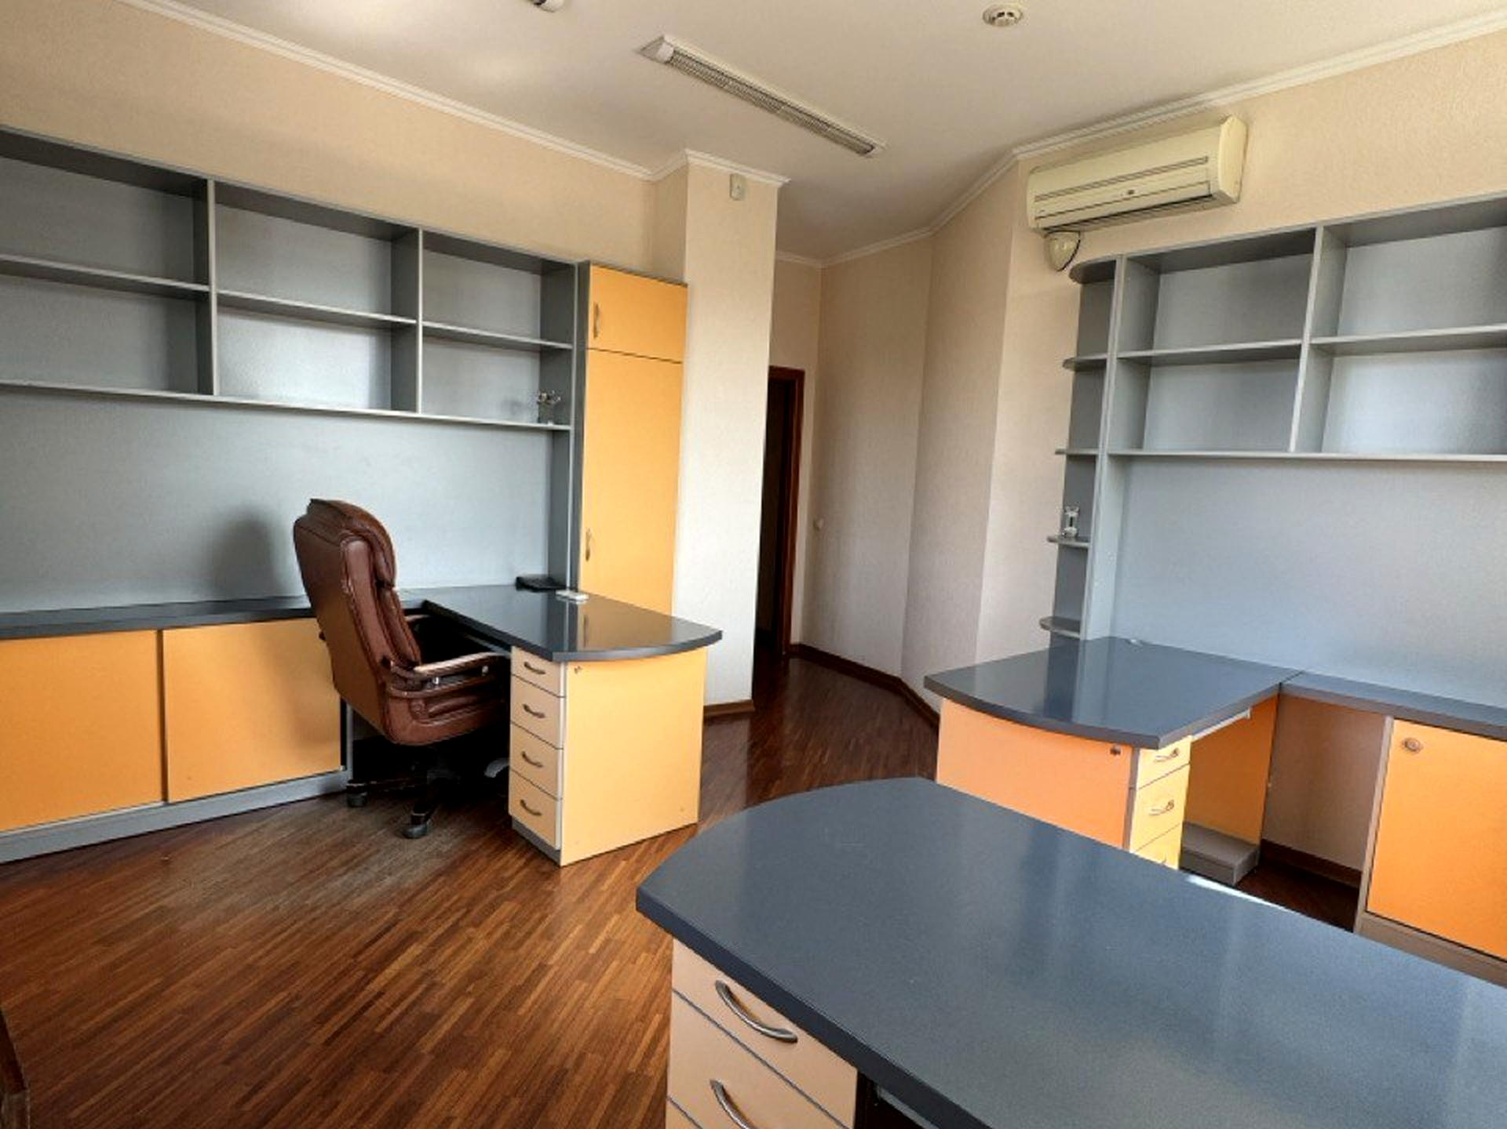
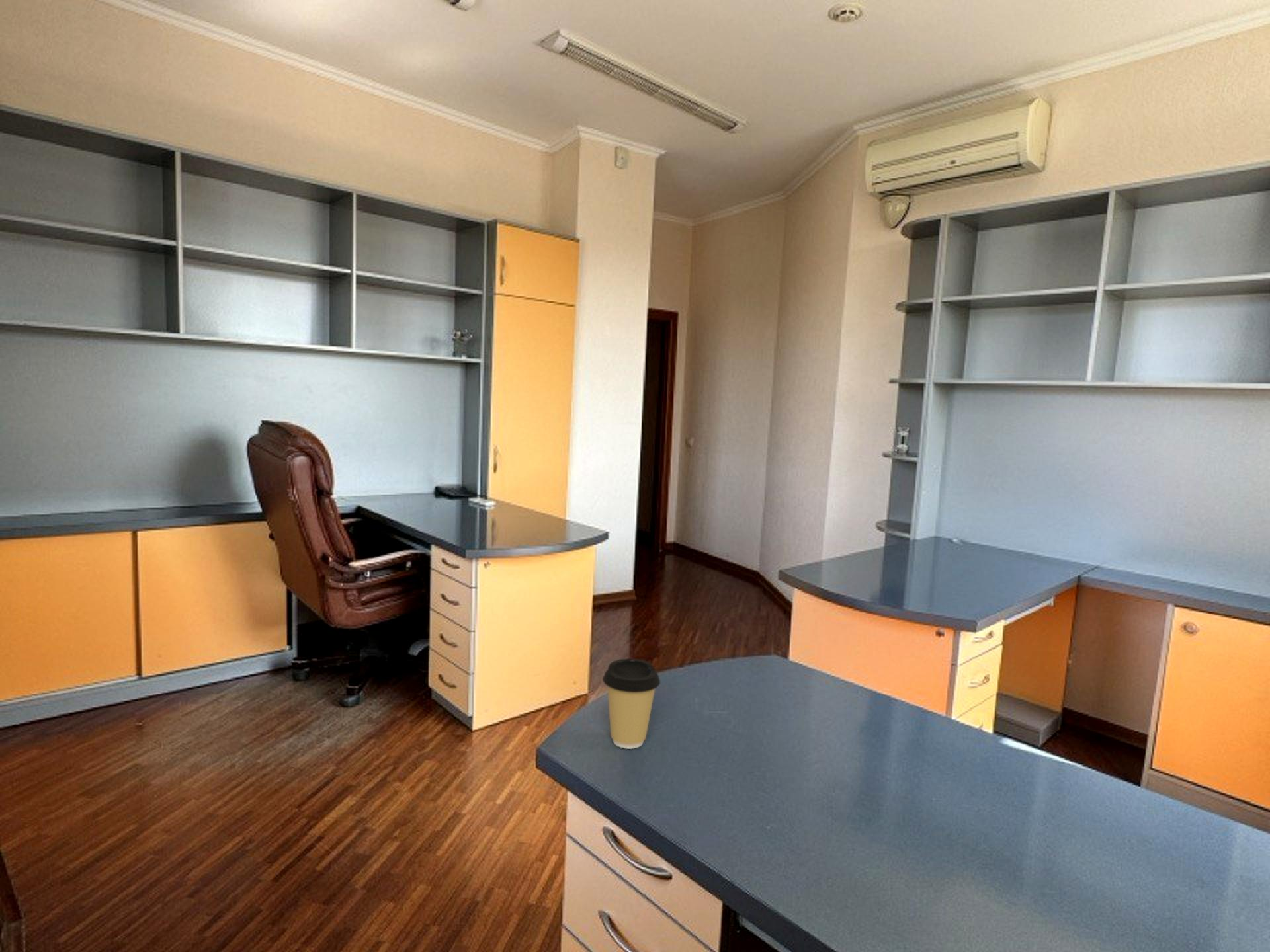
+ coffee cup (630, 704)
